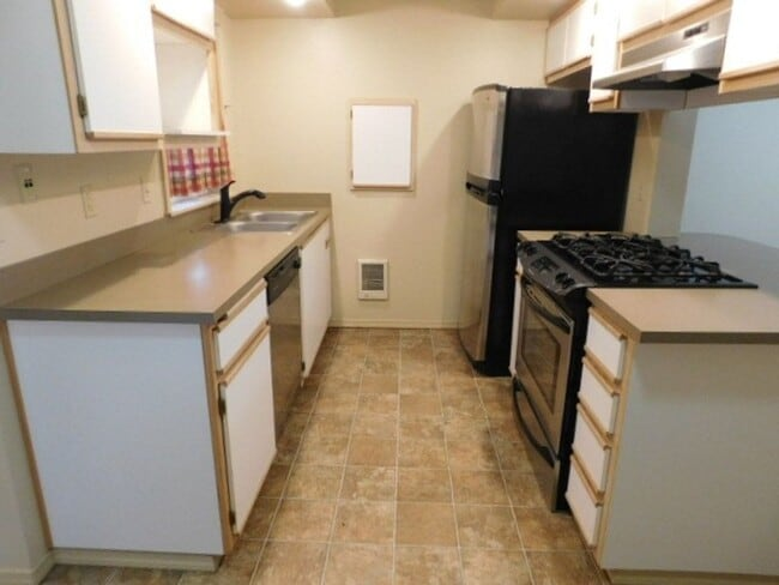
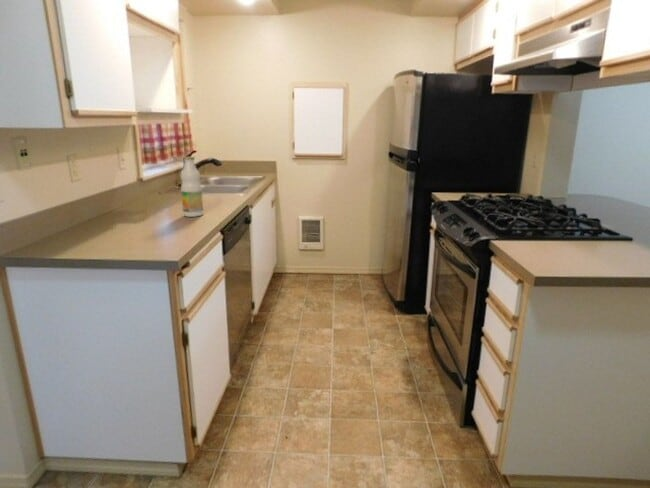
+ bottle (191, 186)
